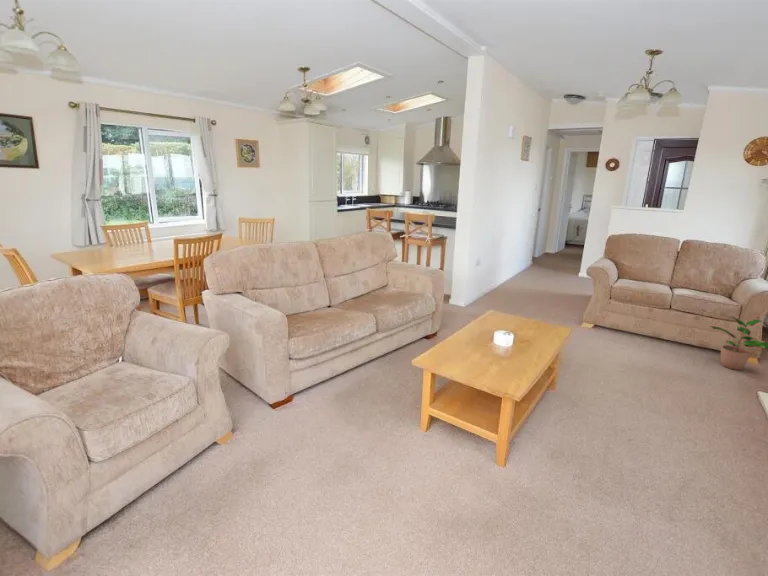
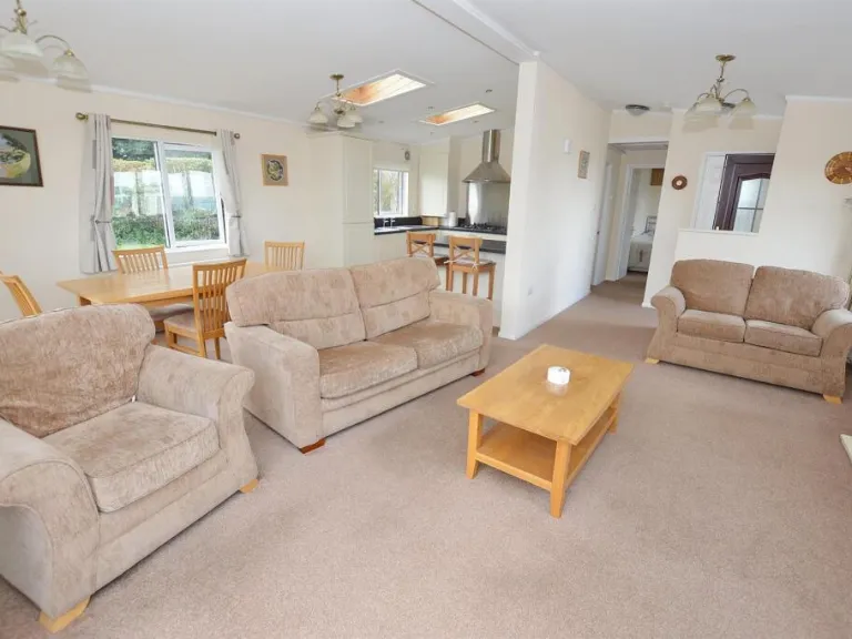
- potted plant (738, 341)
